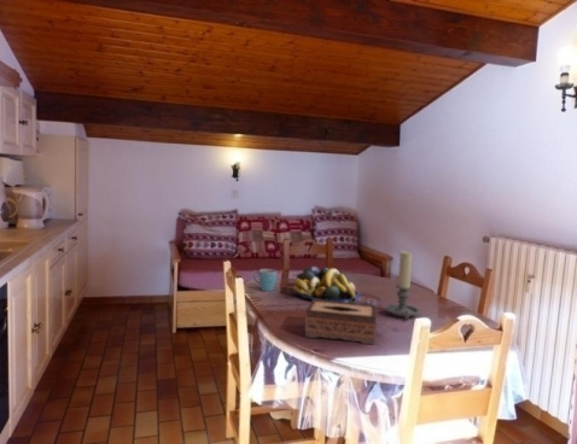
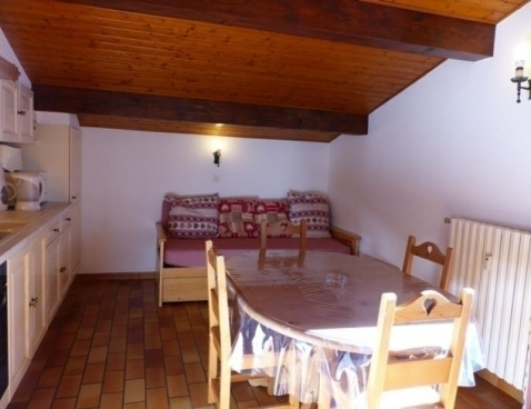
- candle holder (404, 284)
- fruit bowl (326, 281)
- mug (263, 279)
- tissue box (342, 320)
